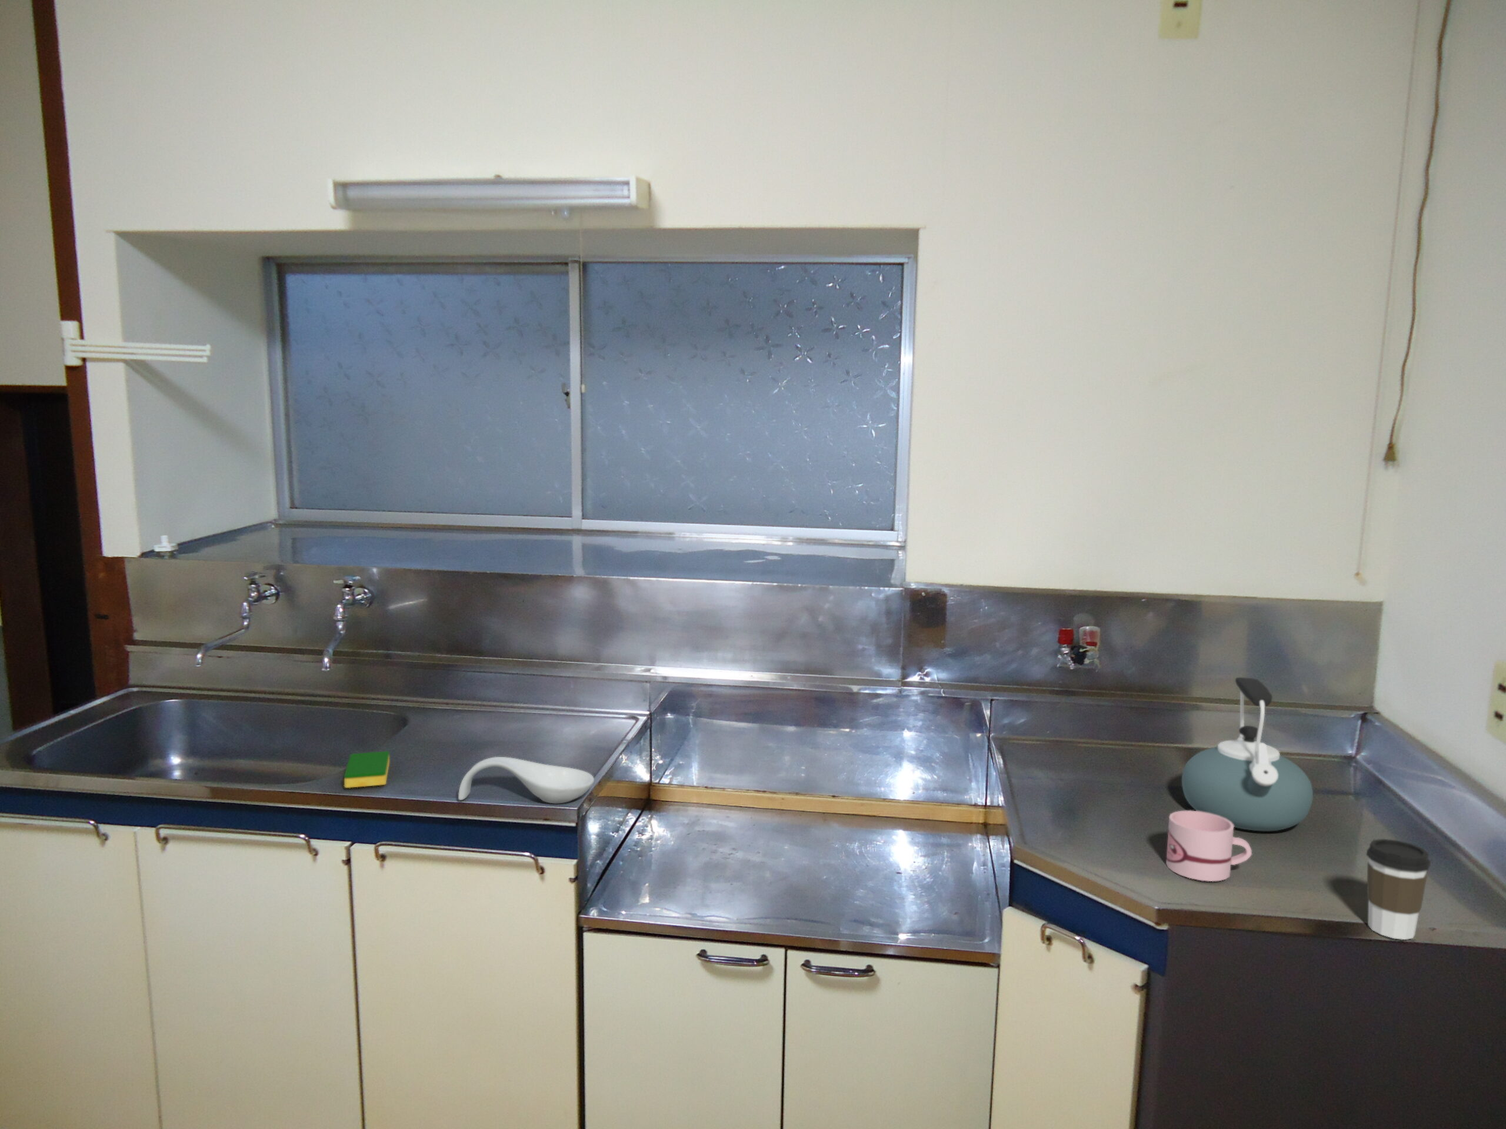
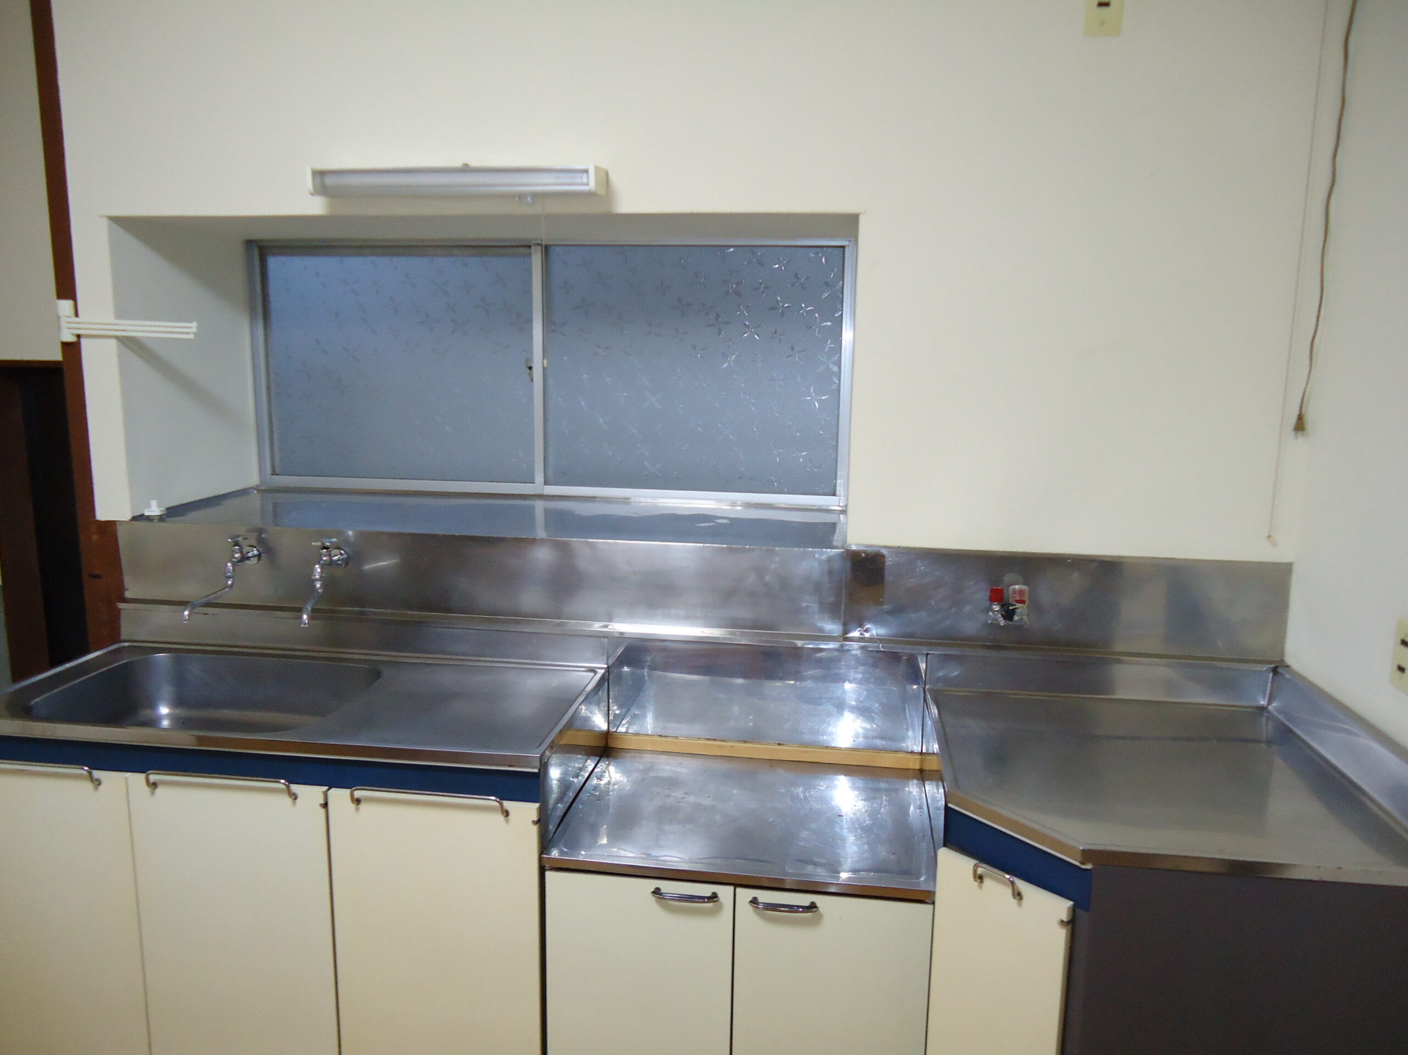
- spoon rest (527, 778)
- coffee cup (1395, 889)
- dish sponge (368, 768)
- kettle (1251, 753)
- mug (1208, 847)
